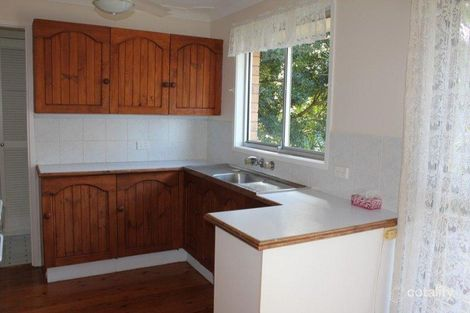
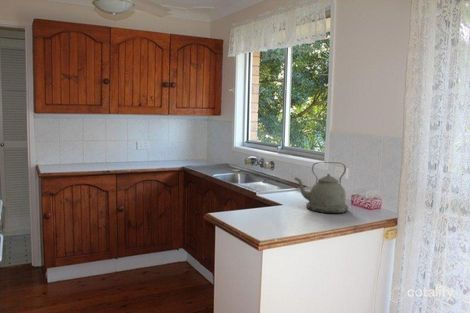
+ kettle (325, 185)
